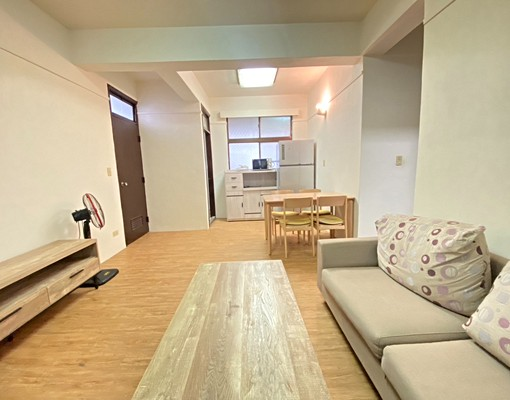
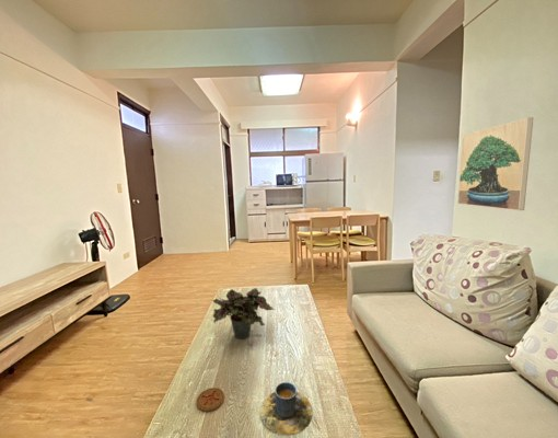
+ potted plant (242, 314)
+ coaster (210, 399)
+ cup (286, 400)
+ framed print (489, 168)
